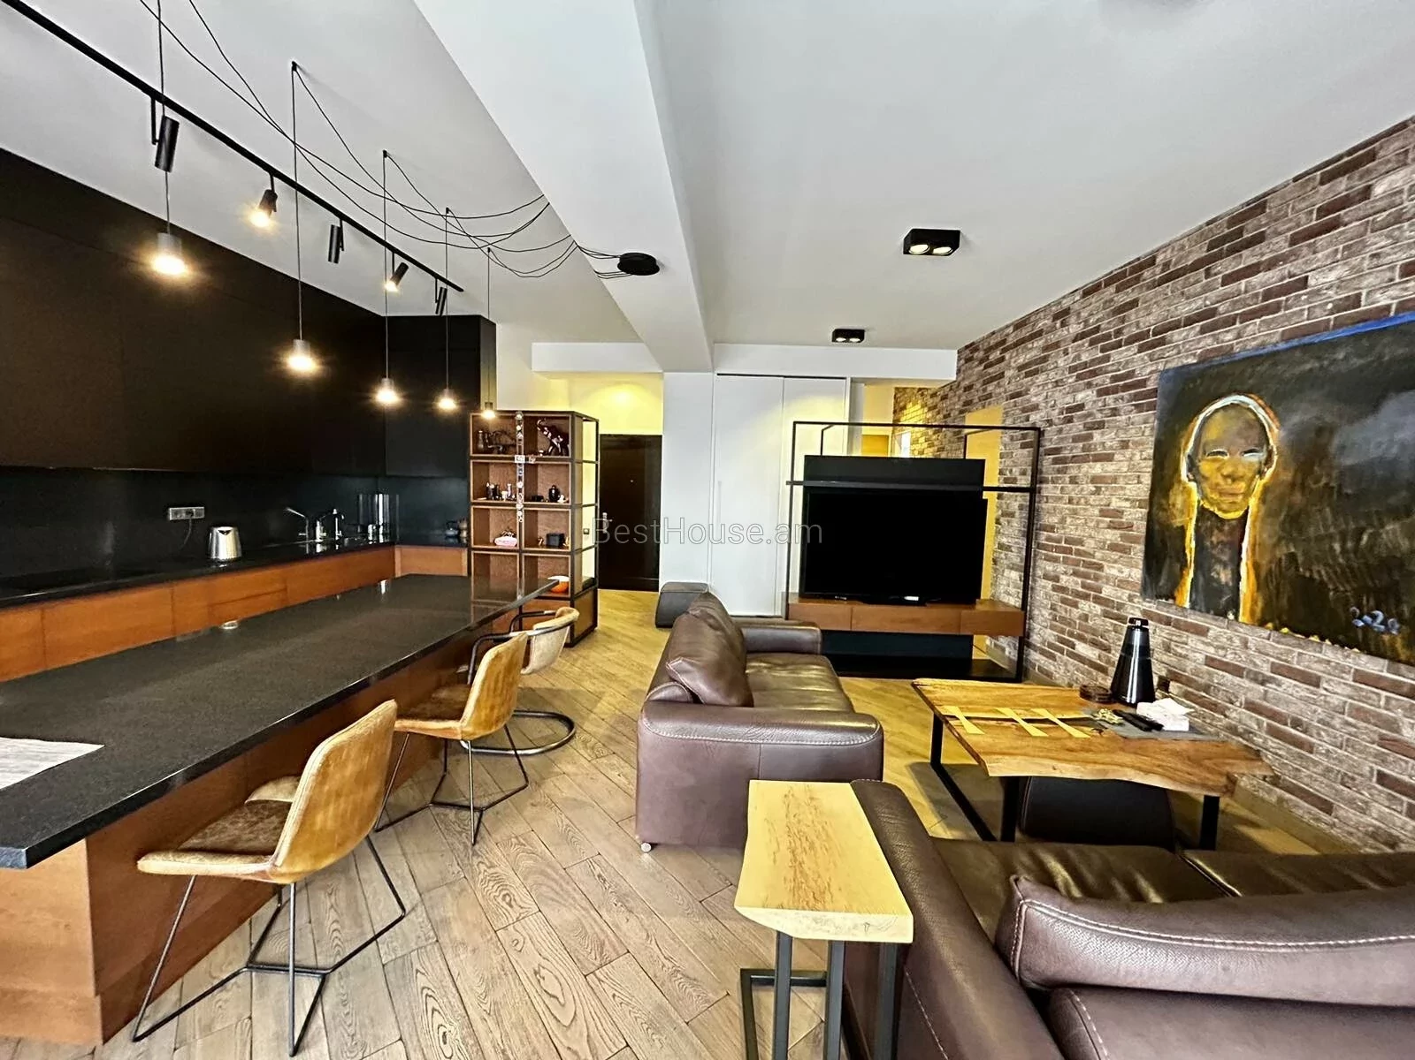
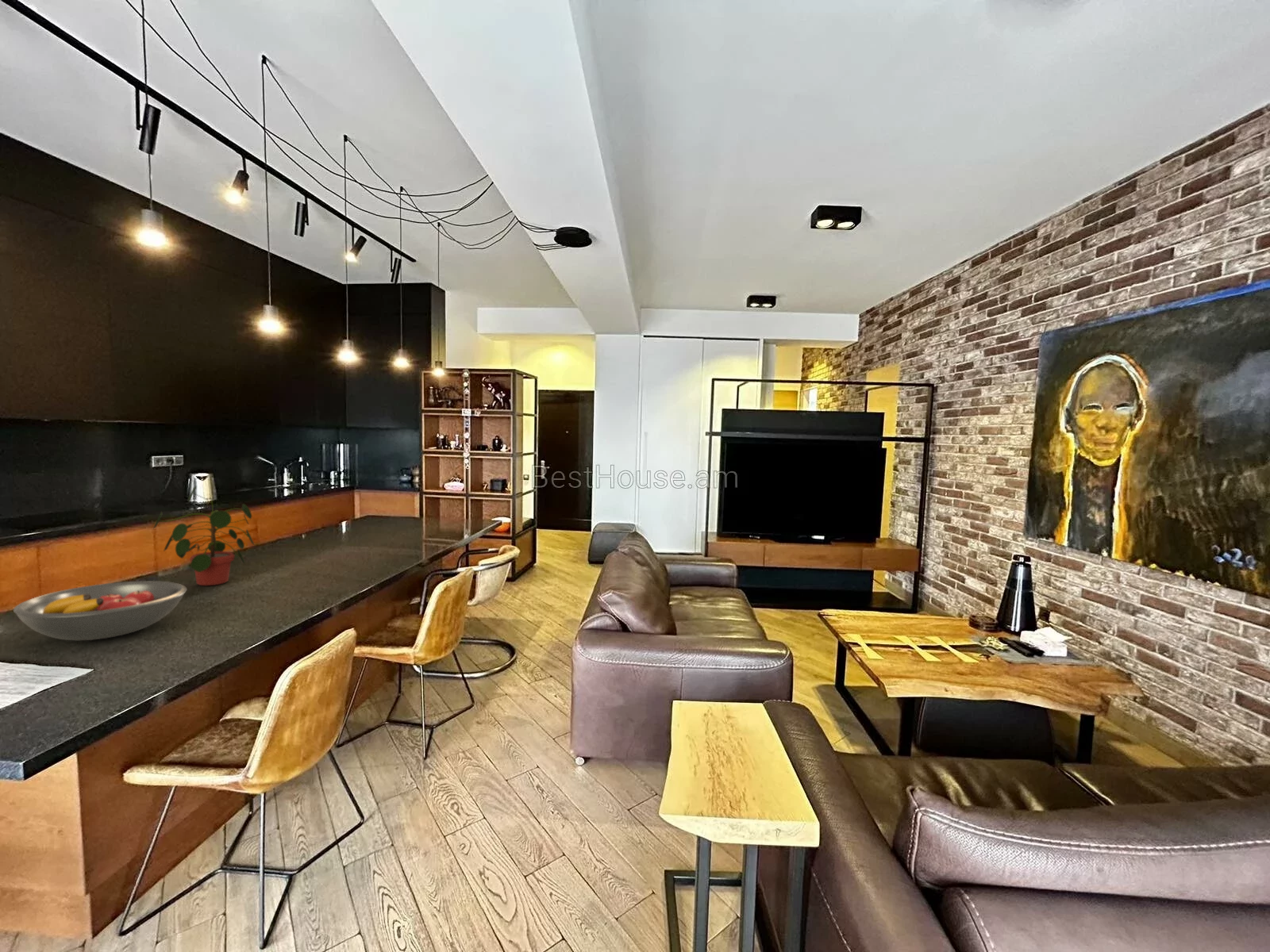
+ potted plant (205, 536)
+ fruit bowl (107, 608)
